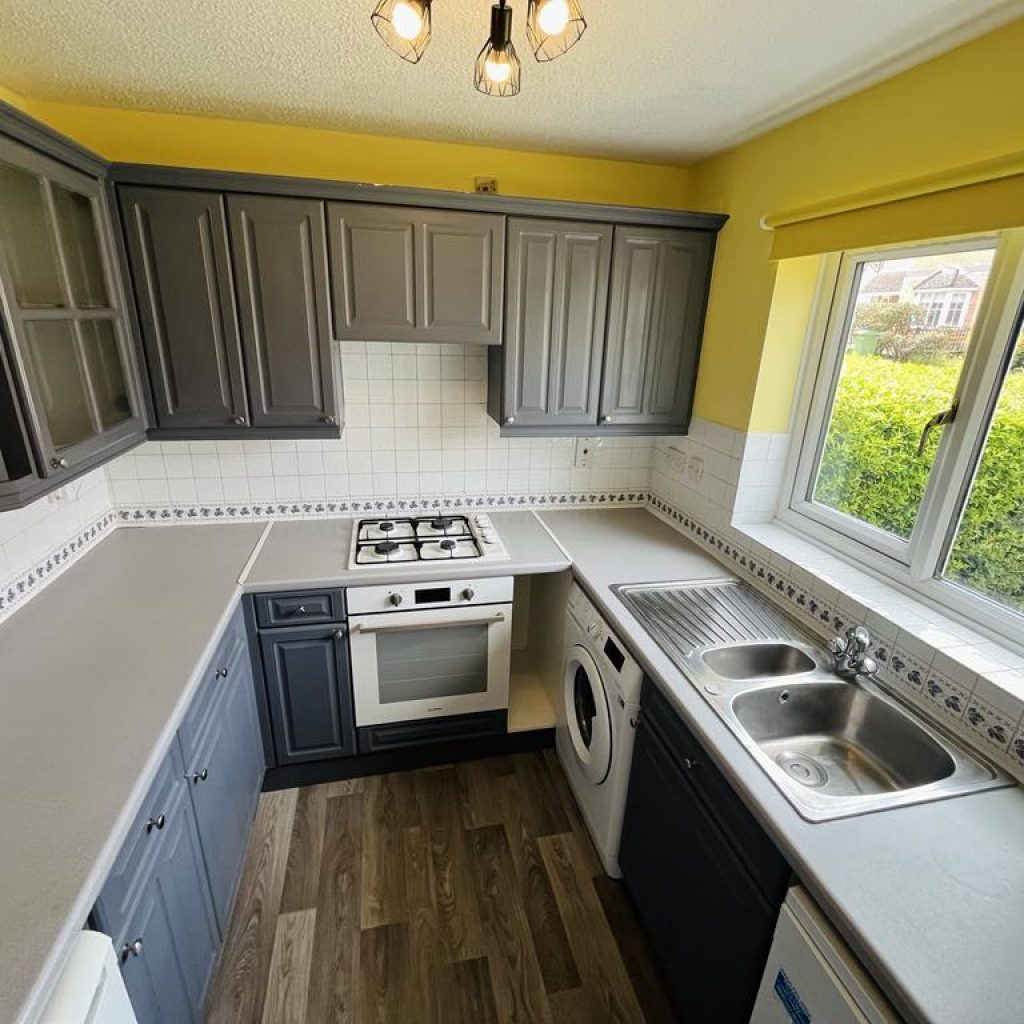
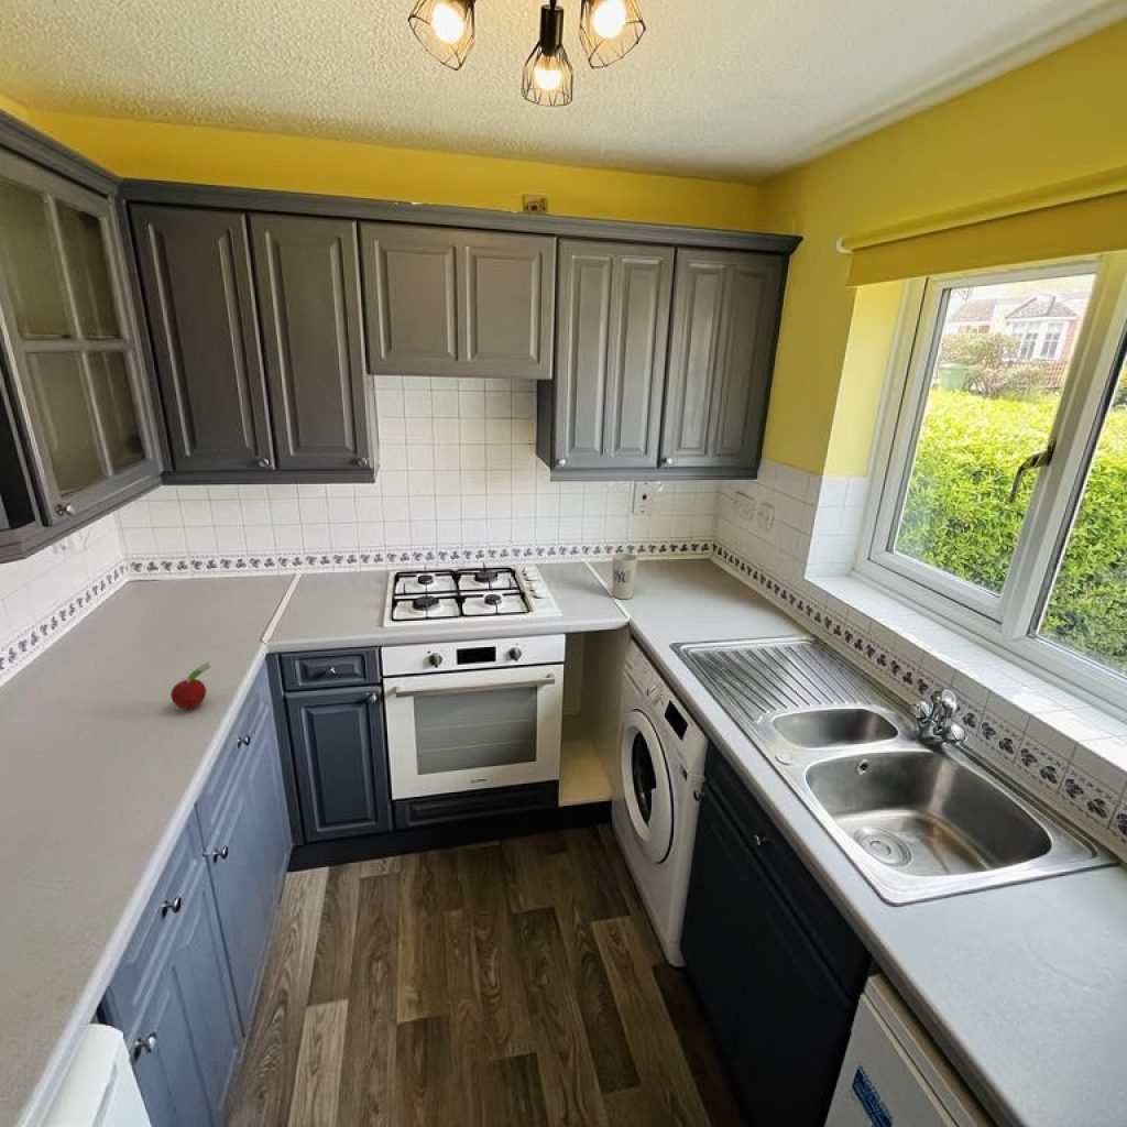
+ fruit (190, 686)
+ cup (623, 576)
